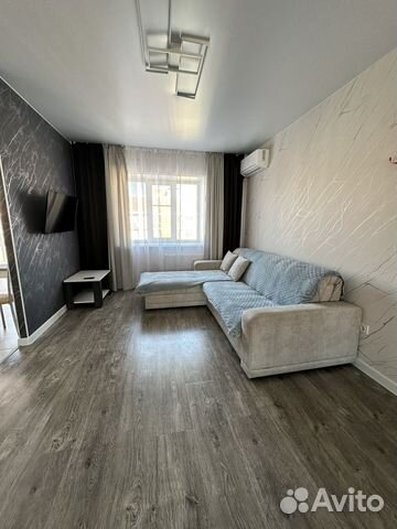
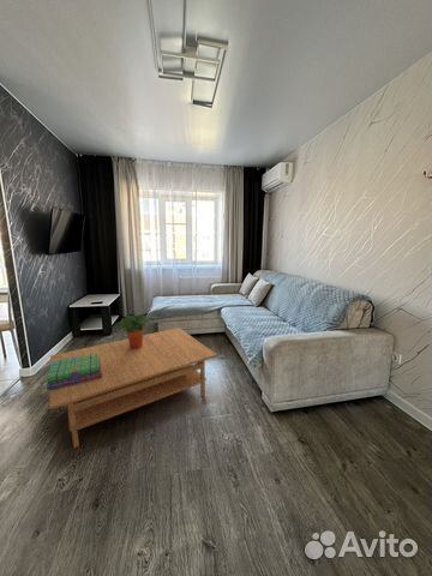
+ potted plant (134, 330)
+ stack of books (76, 368)
+ coffee table (136, 376)
